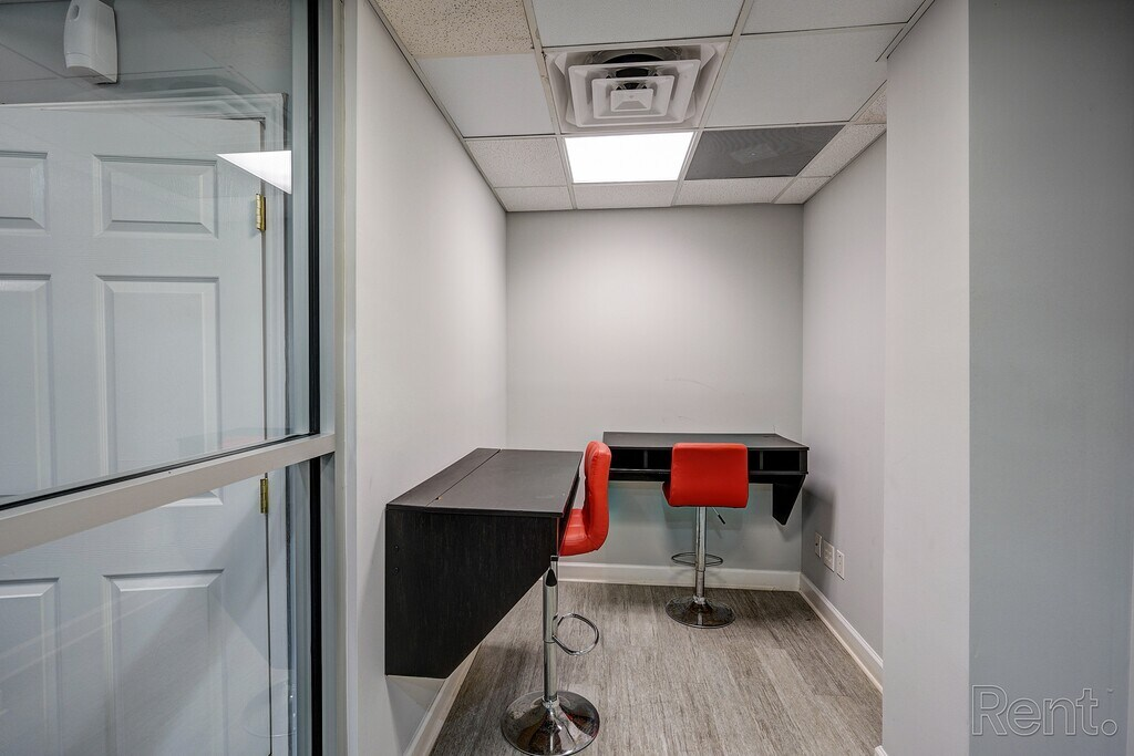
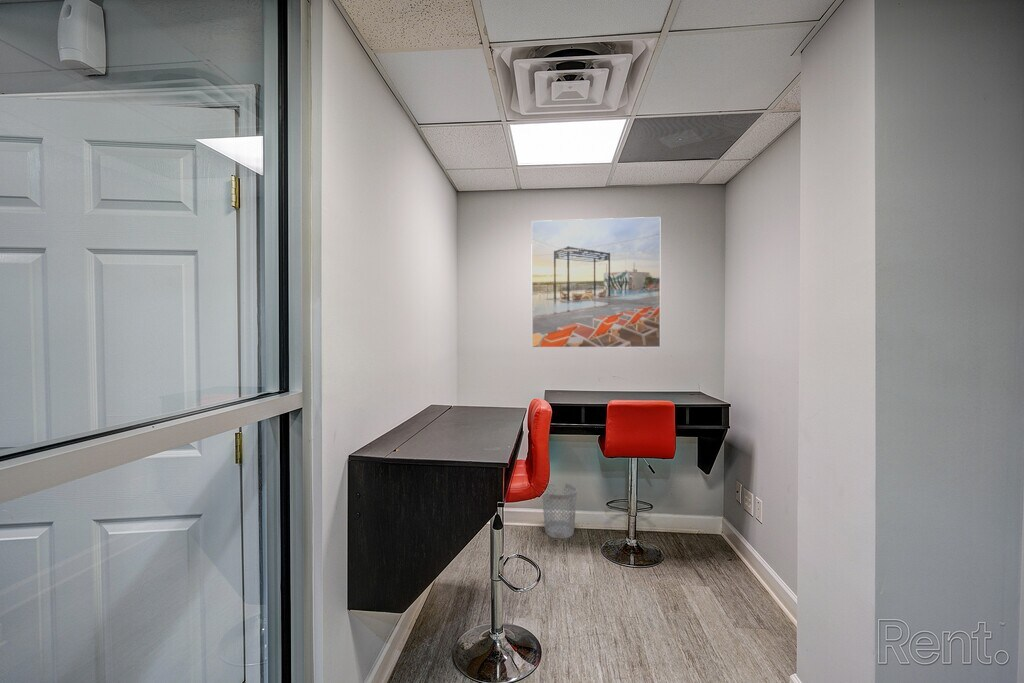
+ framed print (594, 283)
+ wastebasket (558, 510)
